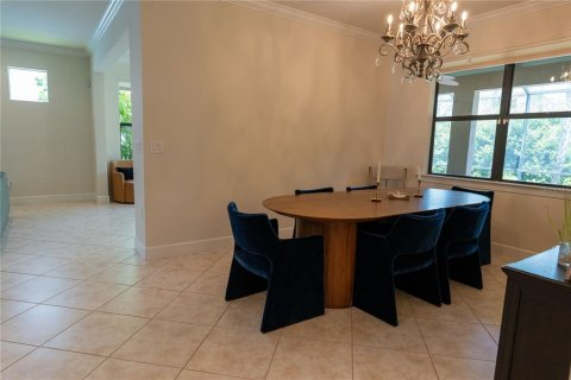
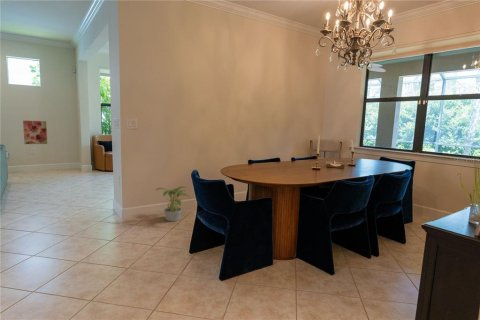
+ wall art (35, 132)
+ potted plant (173, 203)
